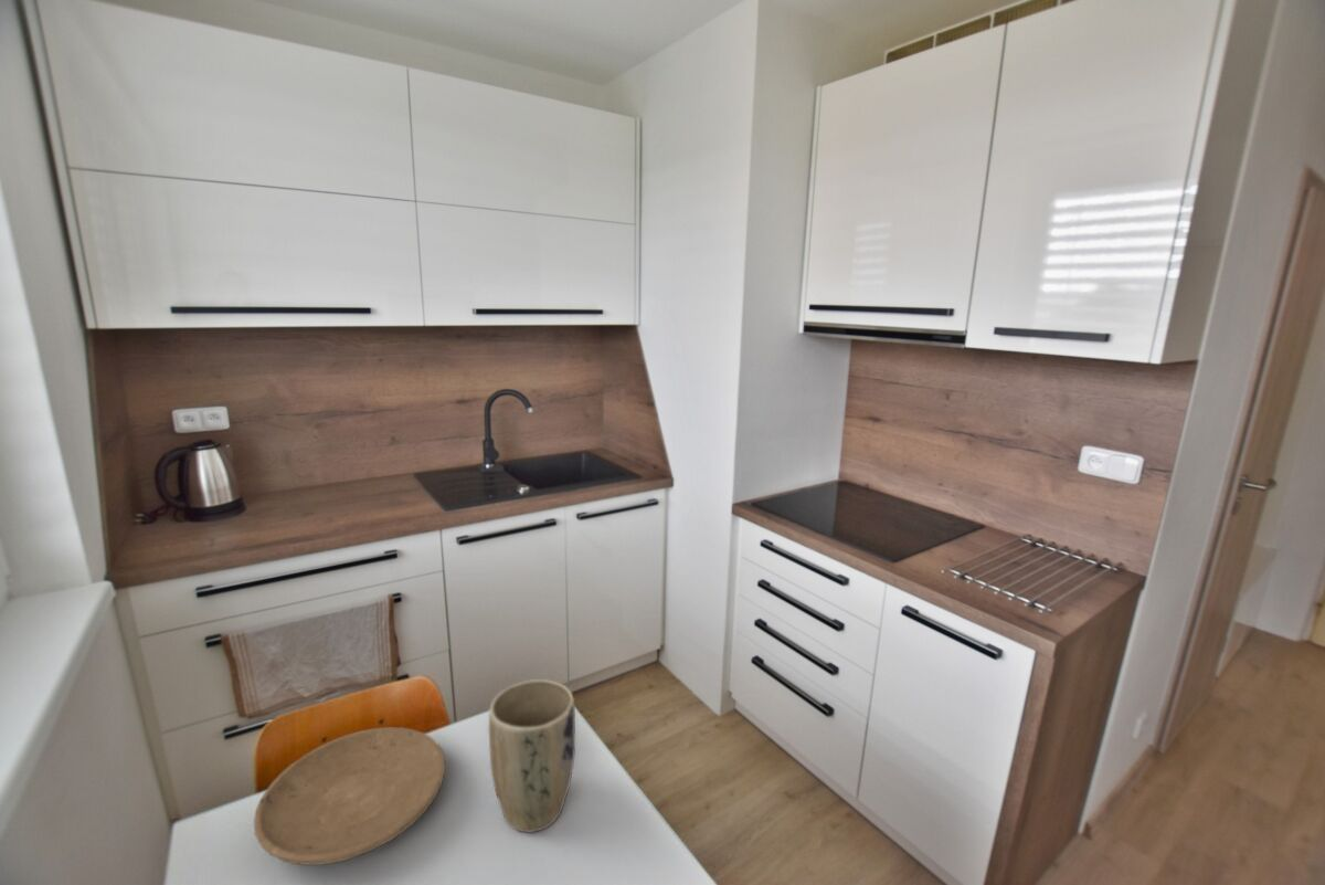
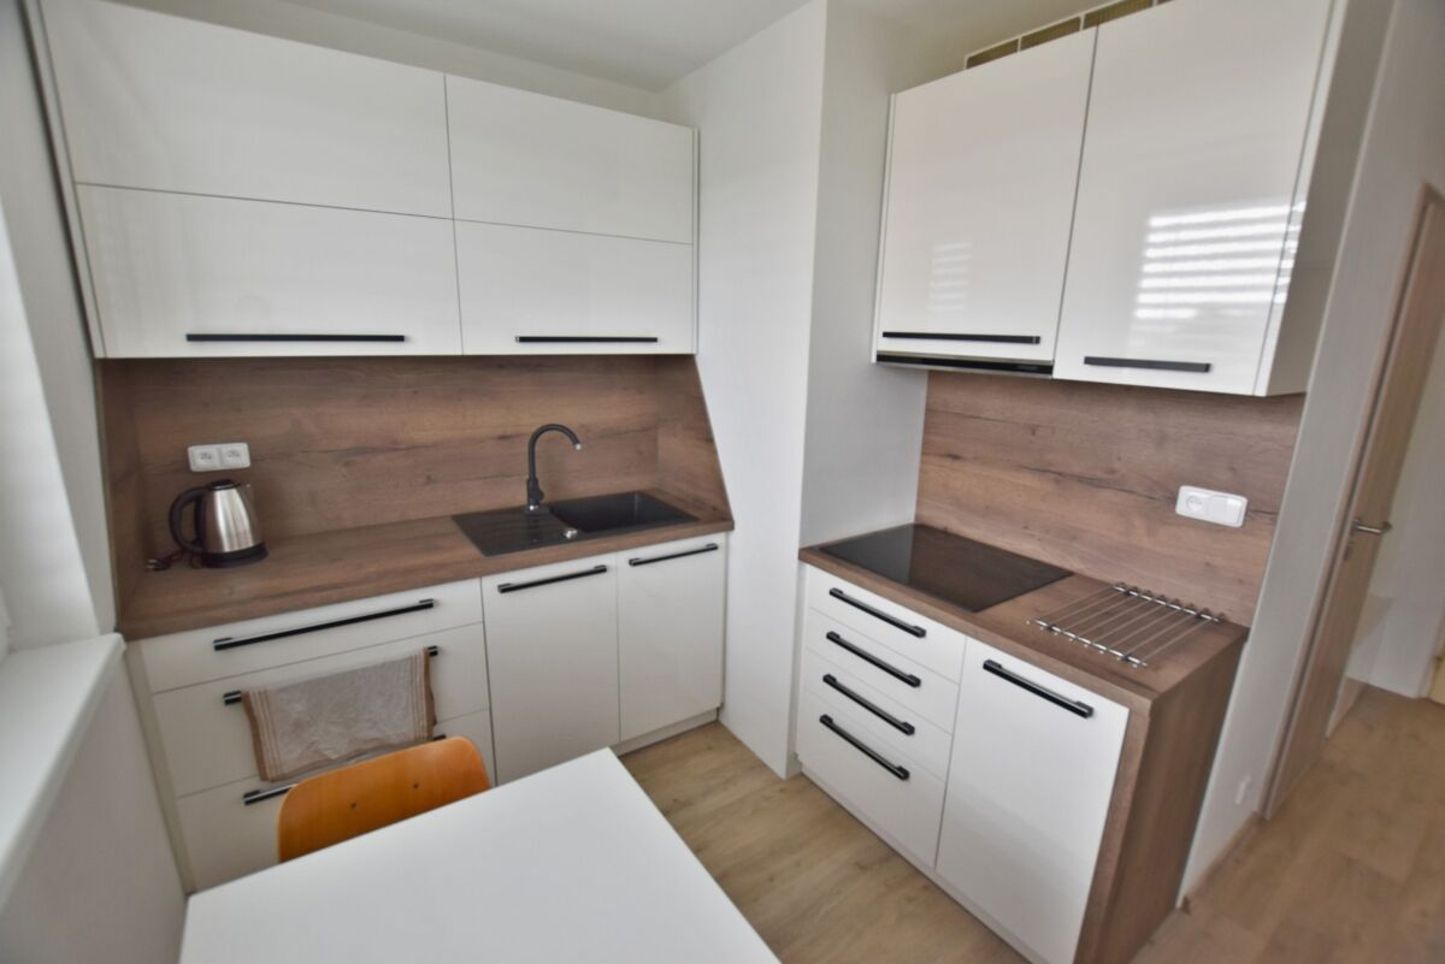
- plant pot (533, 756)
- plate (357, 794)
